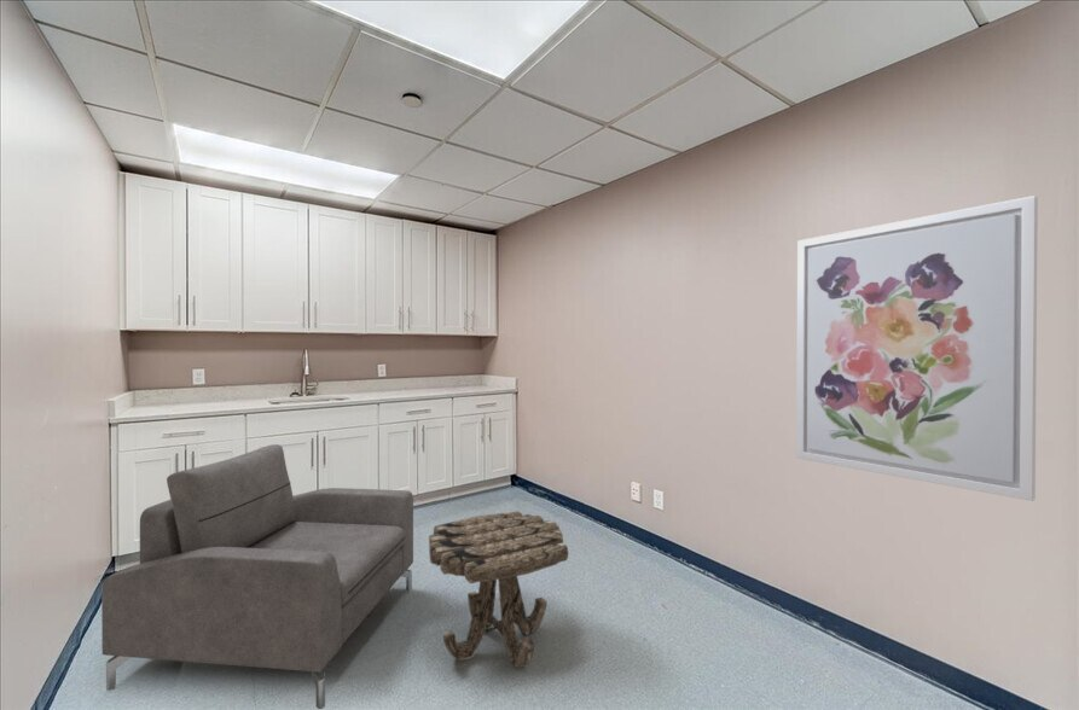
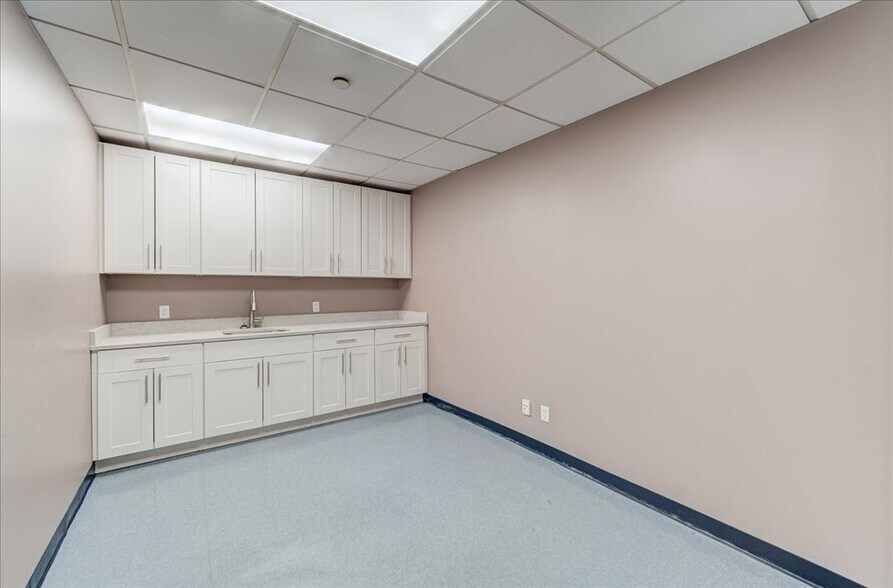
- chair (286, 543)
- wall art (897, 349)
- side table (499, 588)
